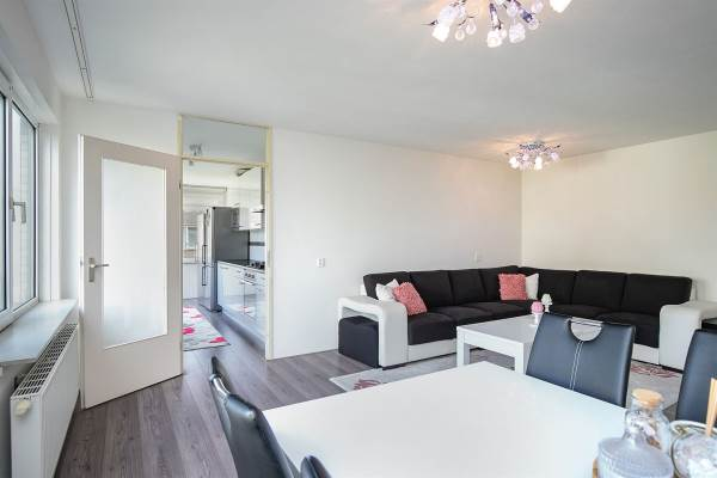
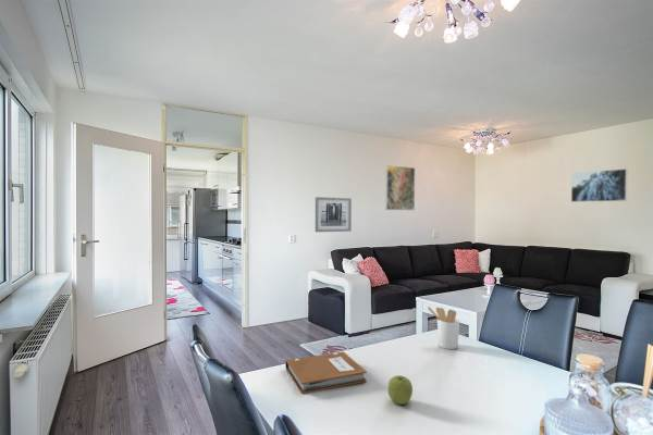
+ fruit (399, 388)
+ wall art (333, 214)
+ utensil holder (442, 325)
+ notebook (325, 369)
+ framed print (597, 186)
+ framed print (399, 188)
